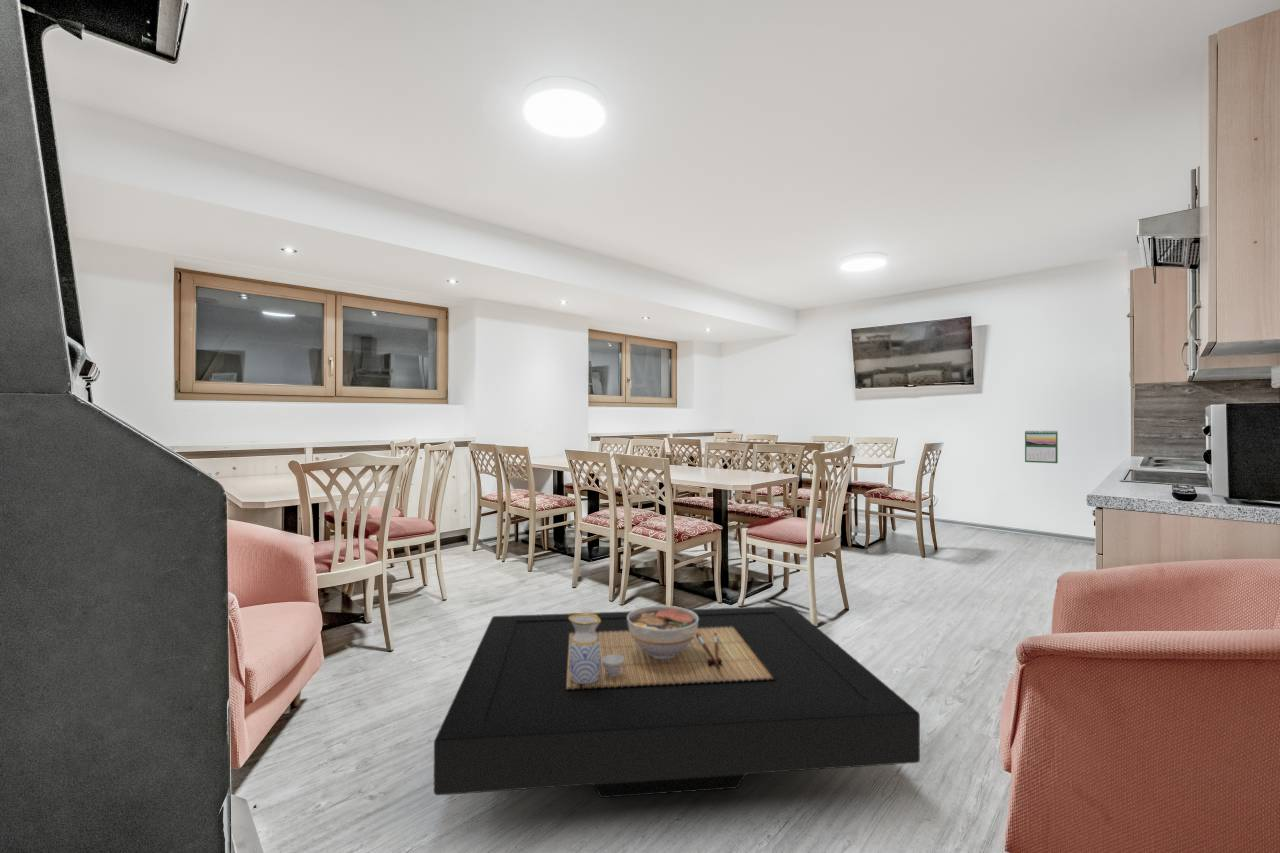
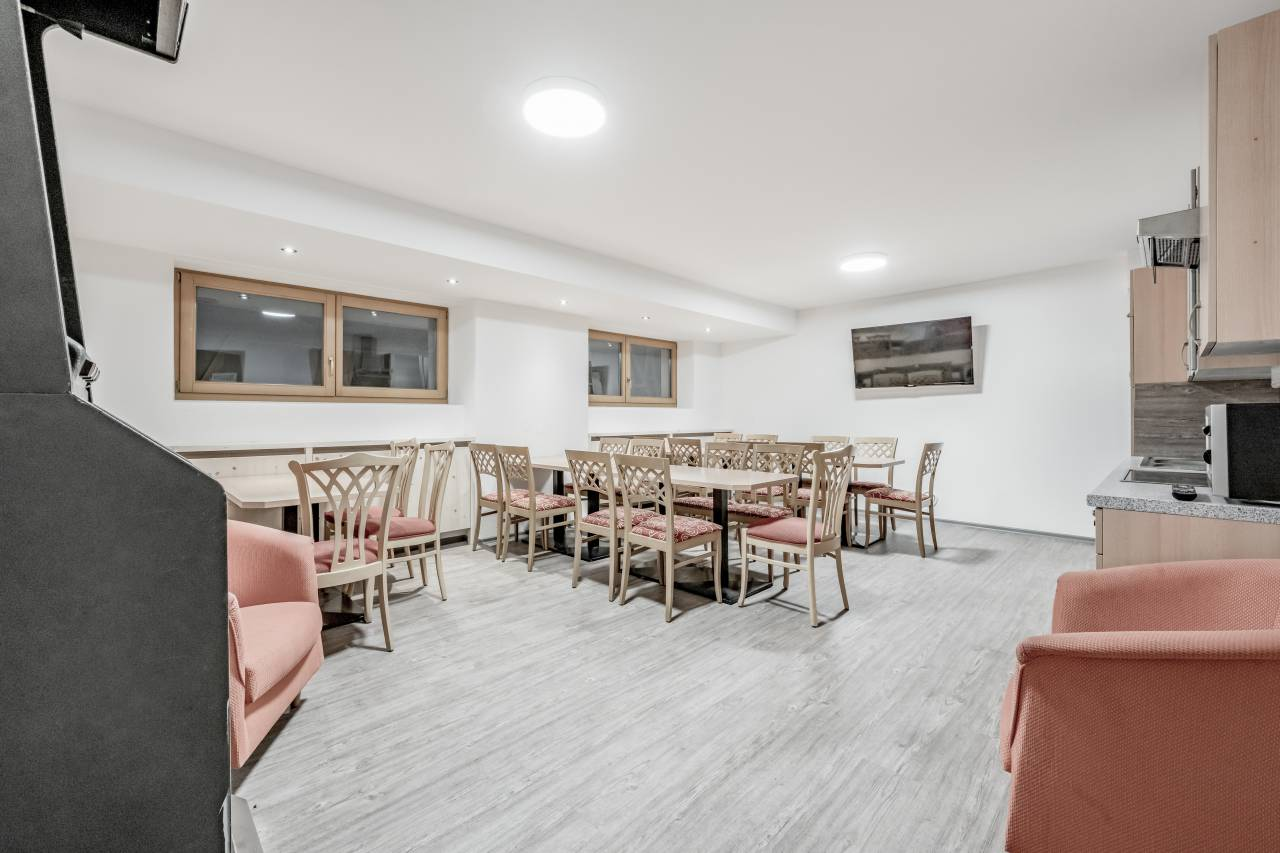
- coffee table (662, 680)
- calendar (1041, 446)
